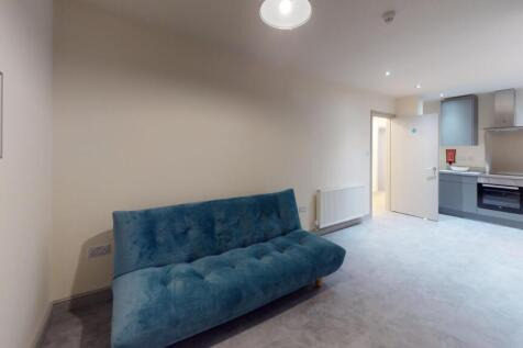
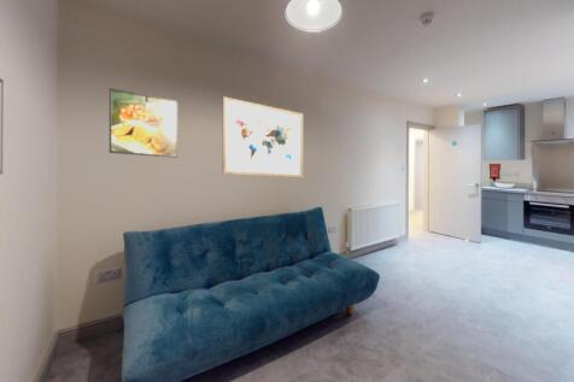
+ wall art (266, 140)
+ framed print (145, 124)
